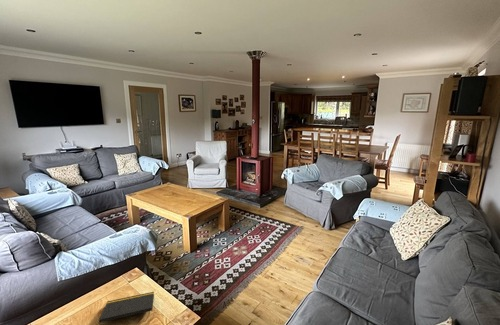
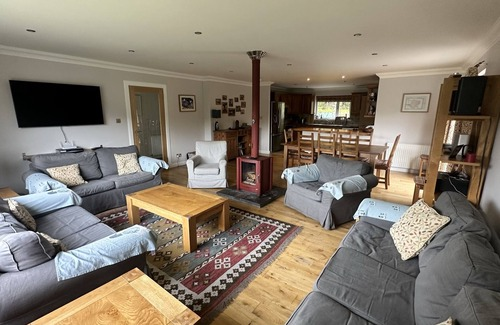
- notepad (129, 305)
